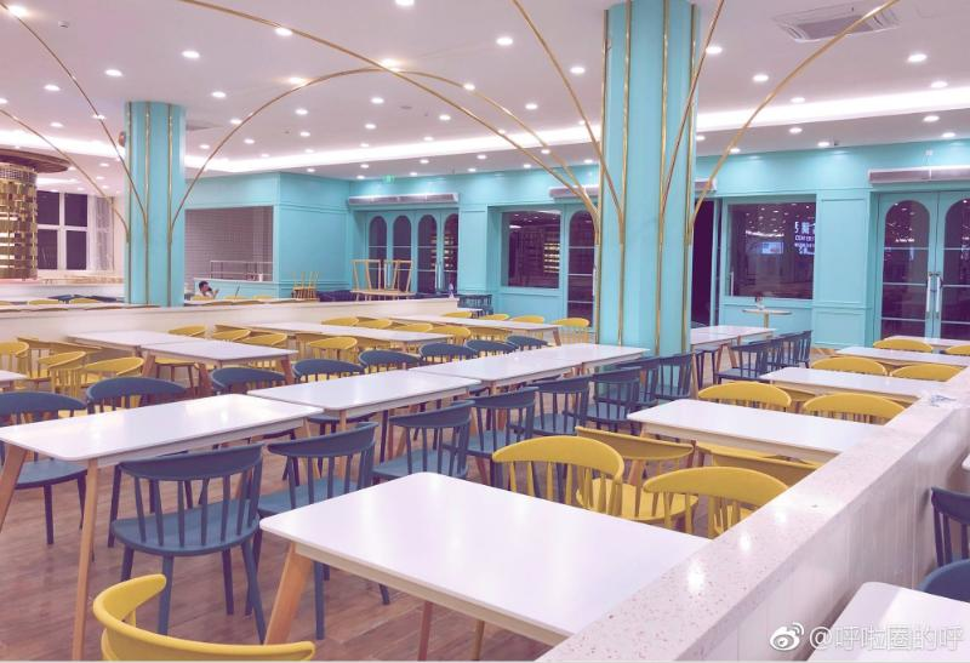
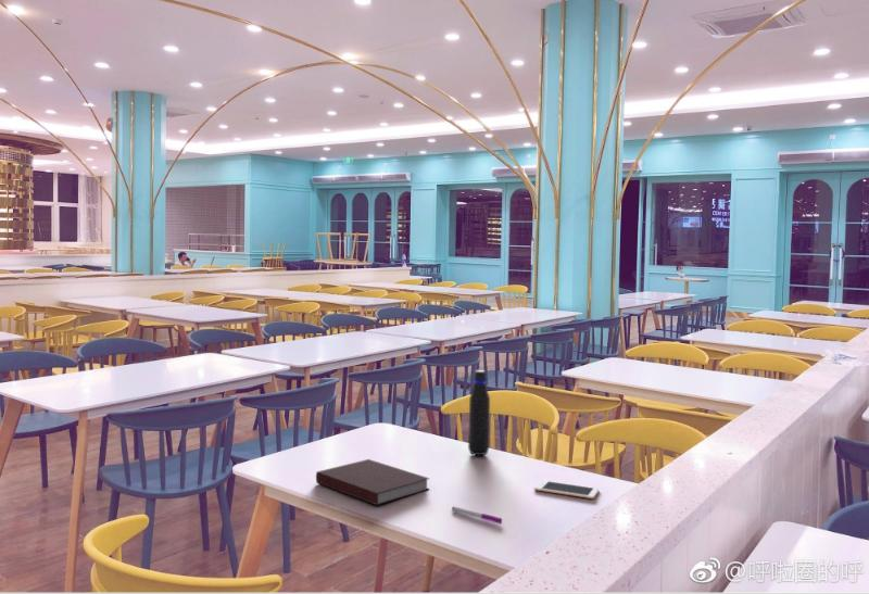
+ pen (476, 514)
+ cell phone (566, 489)
+ notebook (371, 480)
+ water bottle (479, 413)
